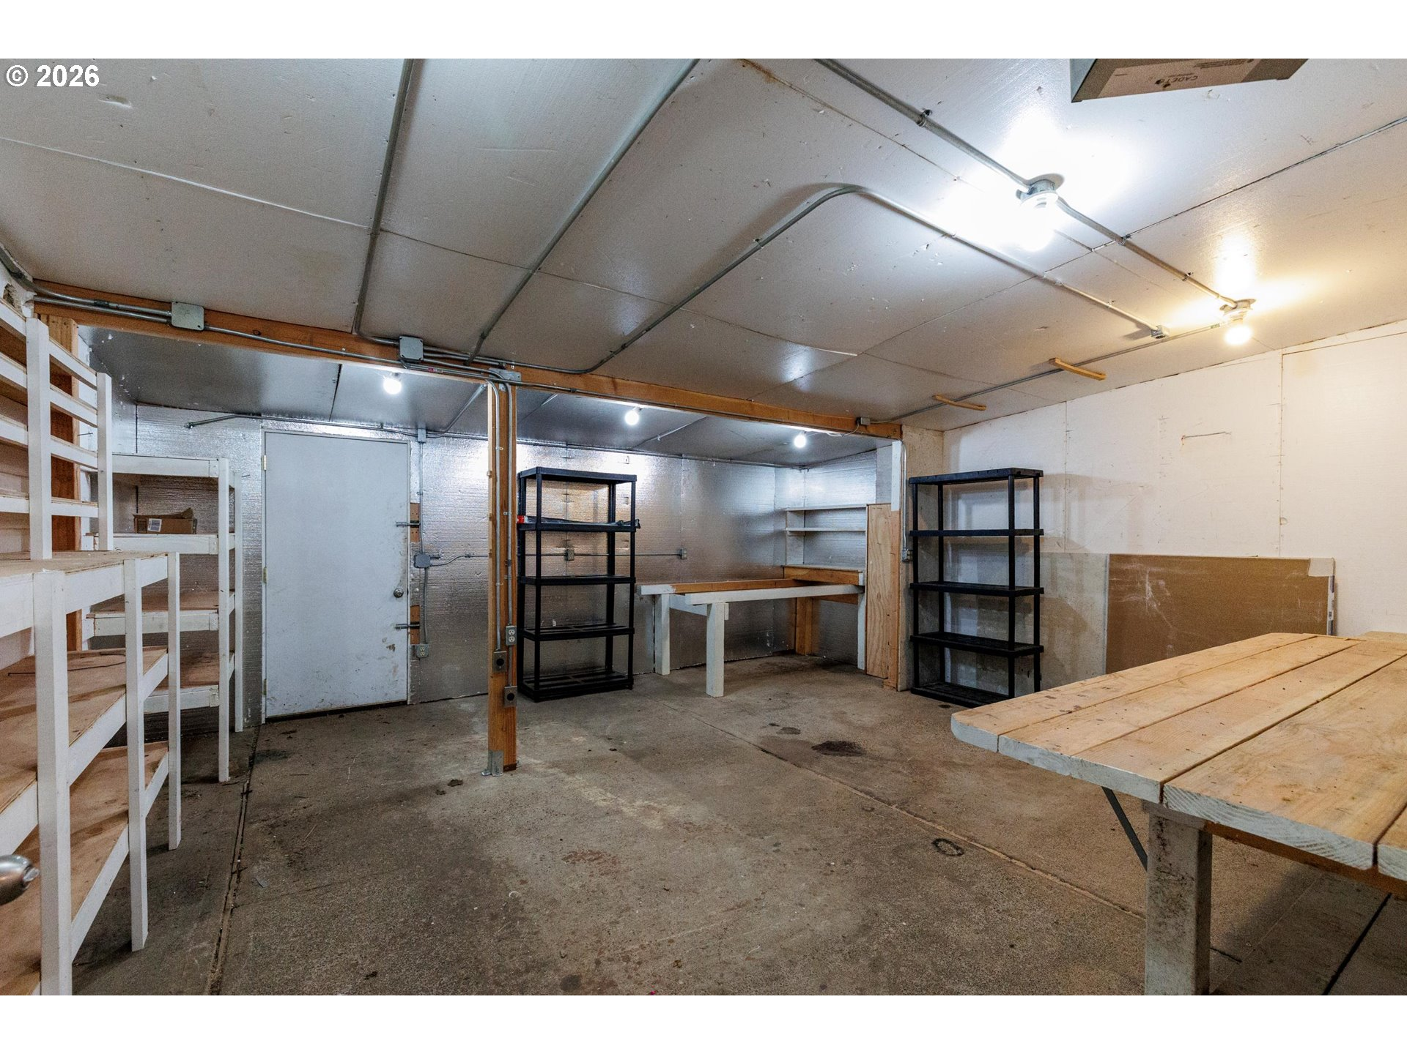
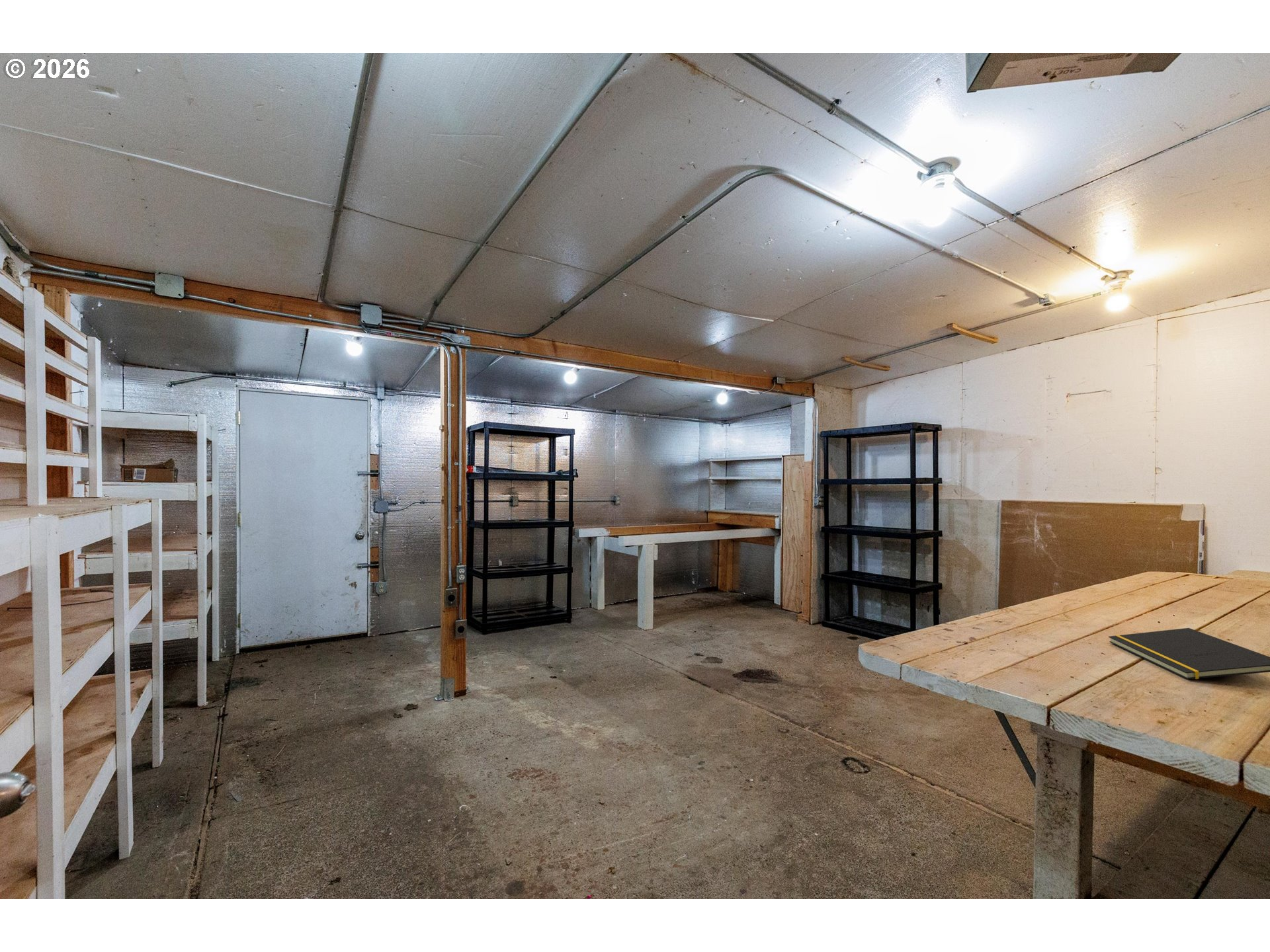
+ notepad (1188, 651)
